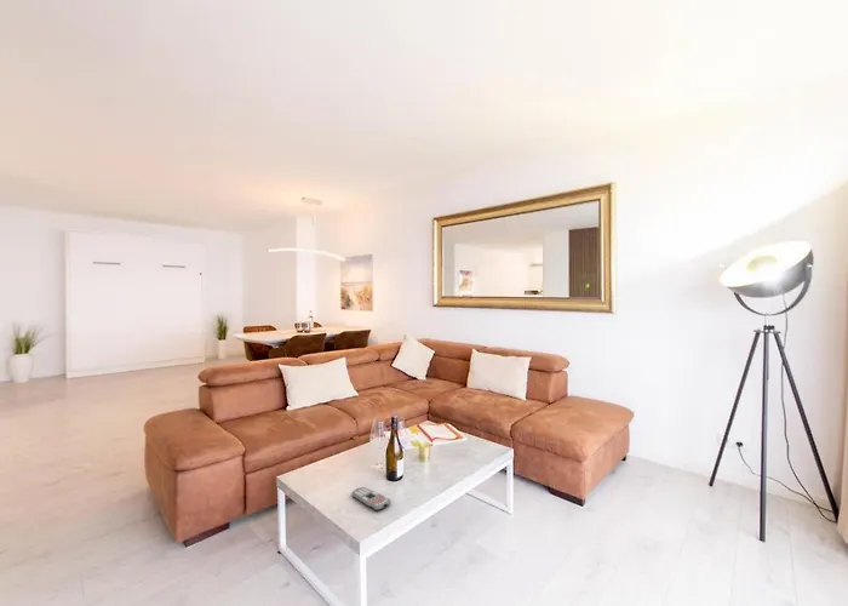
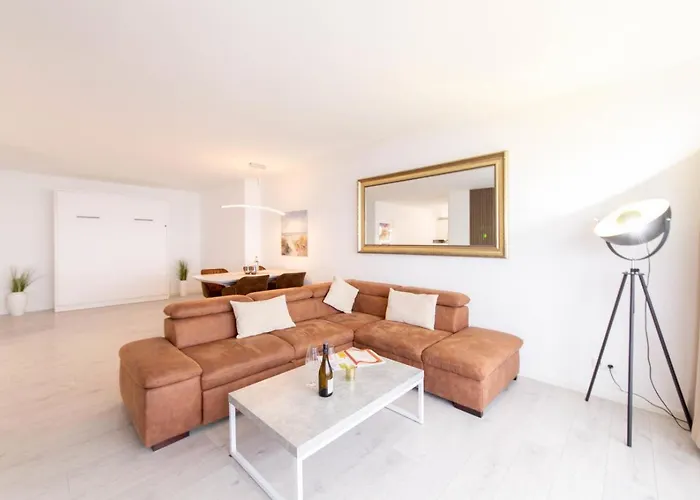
- remote control (369, 497)
